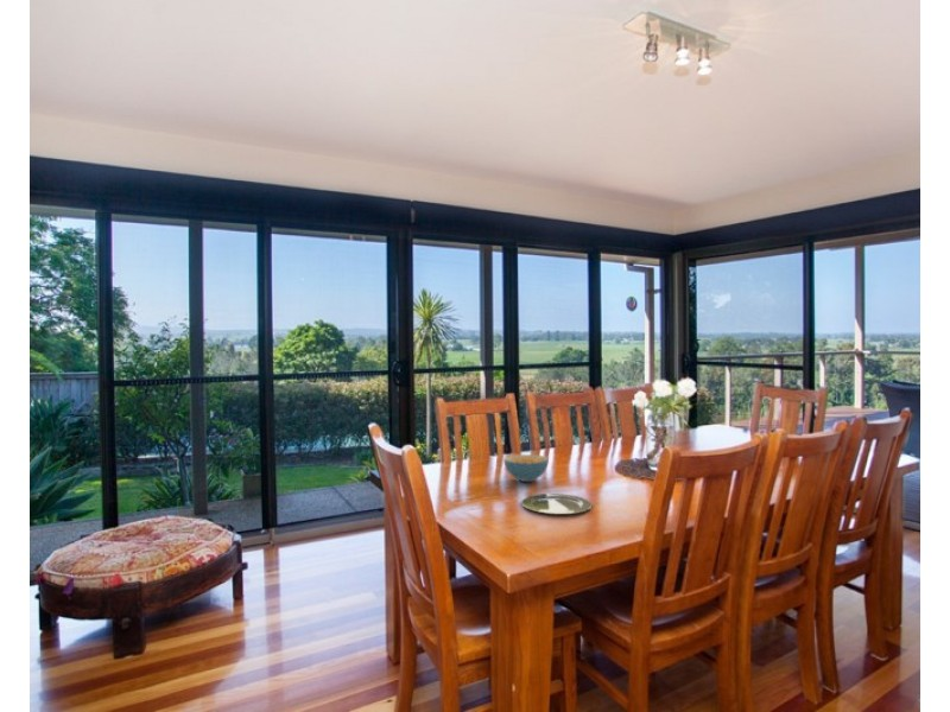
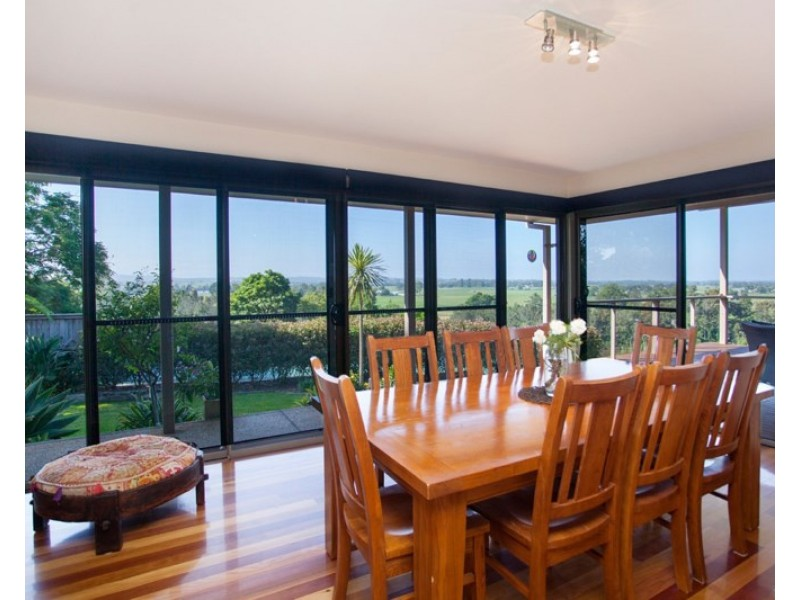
- cereal bowl (526, 469)
- plate (556, 503)
